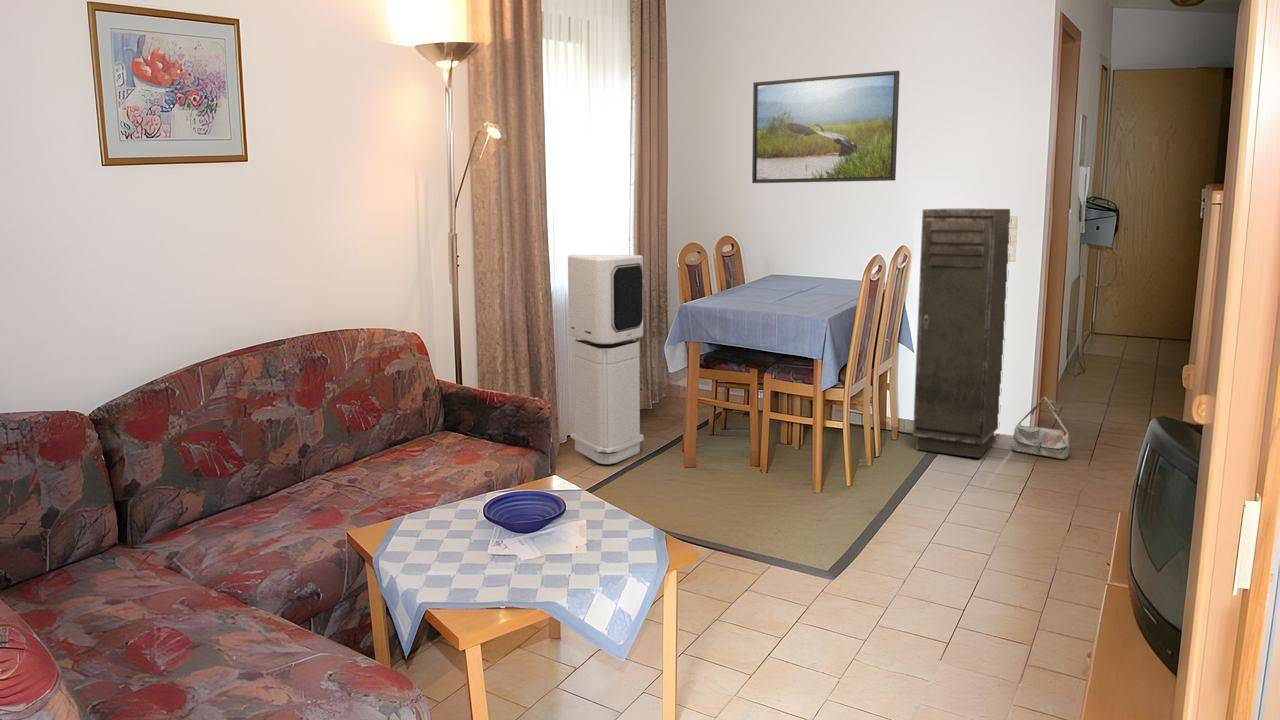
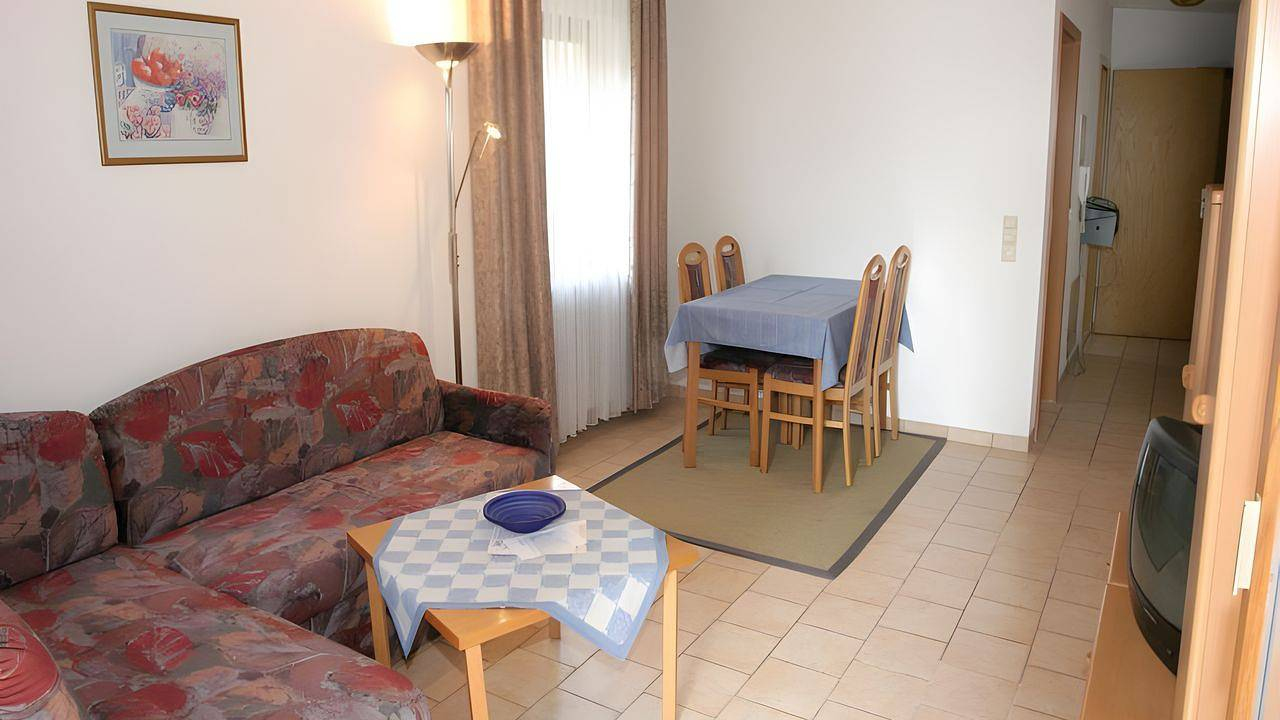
- storage cabinet (961, 330)
- air purifier (599, 356)
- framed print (822, 129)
- bag (1041, 428)
